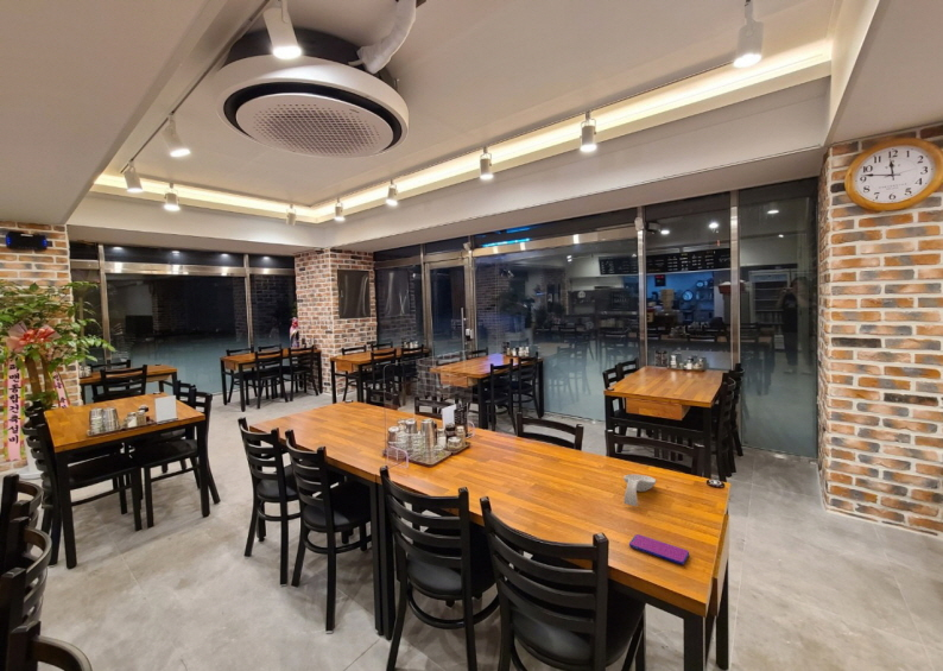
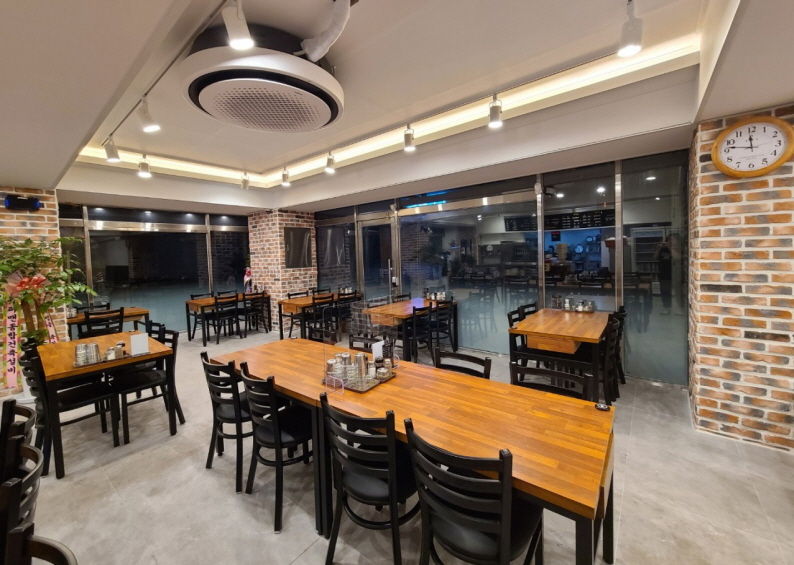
- spoon rest (637, 485)
- smartphone (658, 547)
